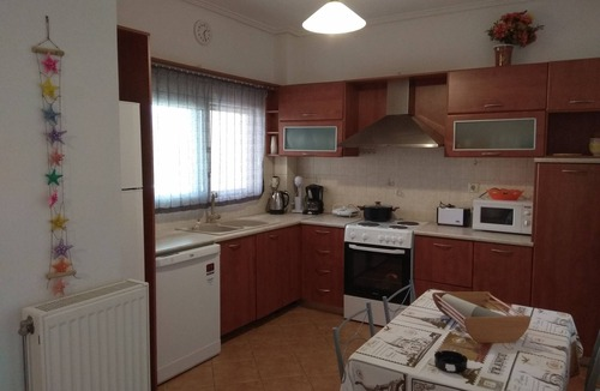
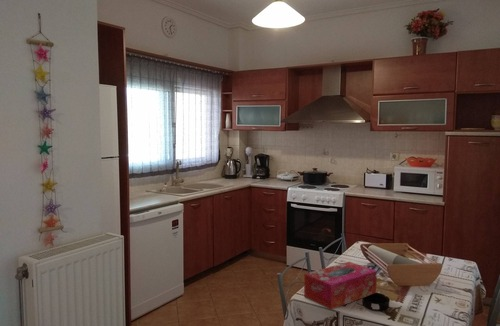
+ tissue box (340, 283)
